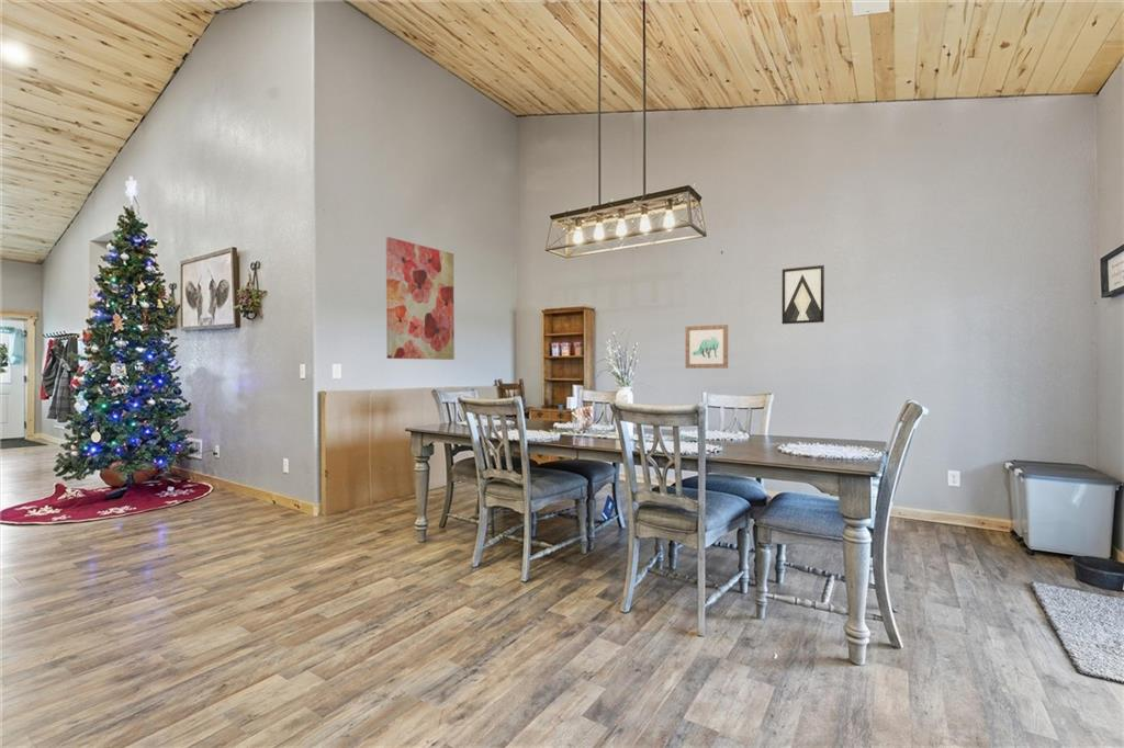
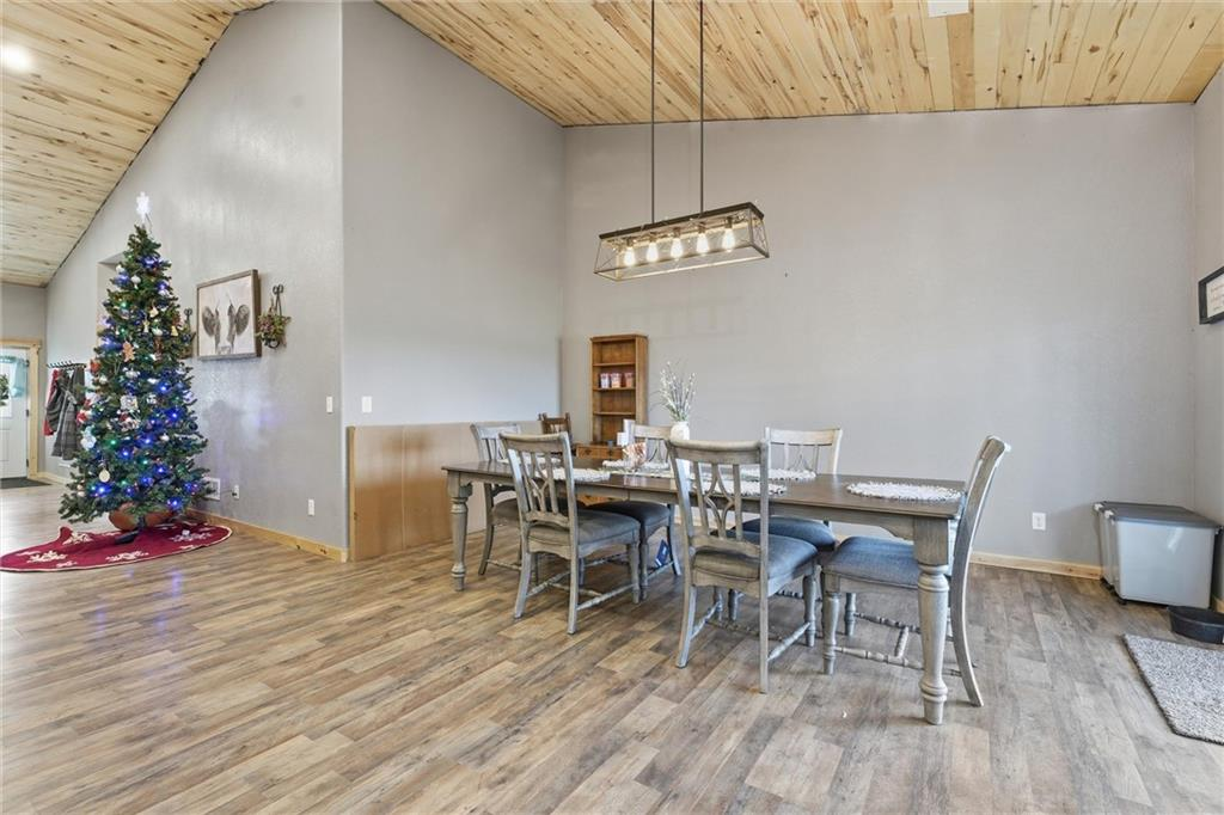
- wall art (706, 347)
- wall art (422, 302)
- wall art (802, 295)
